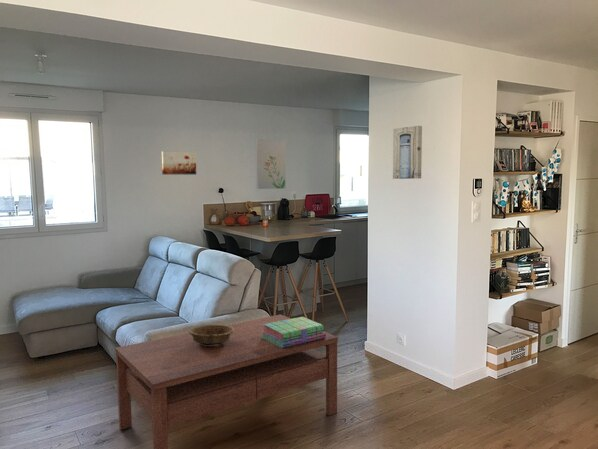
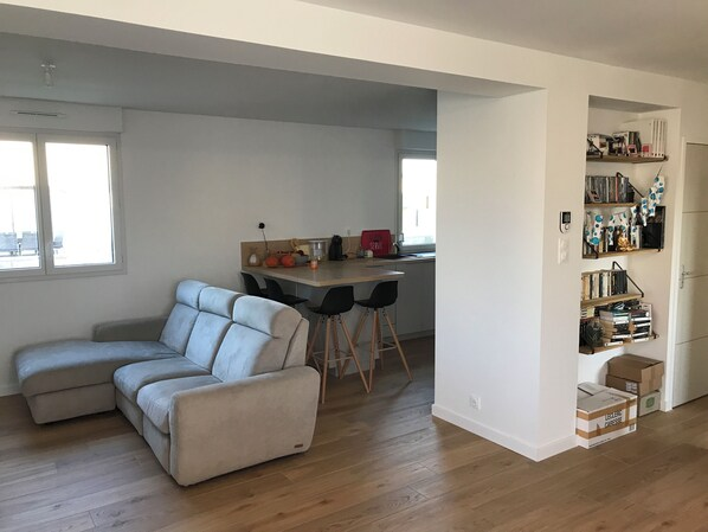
- stack of books (293, 331)
- wall art (179, 163)
- coffee table (230, 381)
- wall art (271, 164)
- wall art (406, 153)
- decorative bowl (211, 335)
